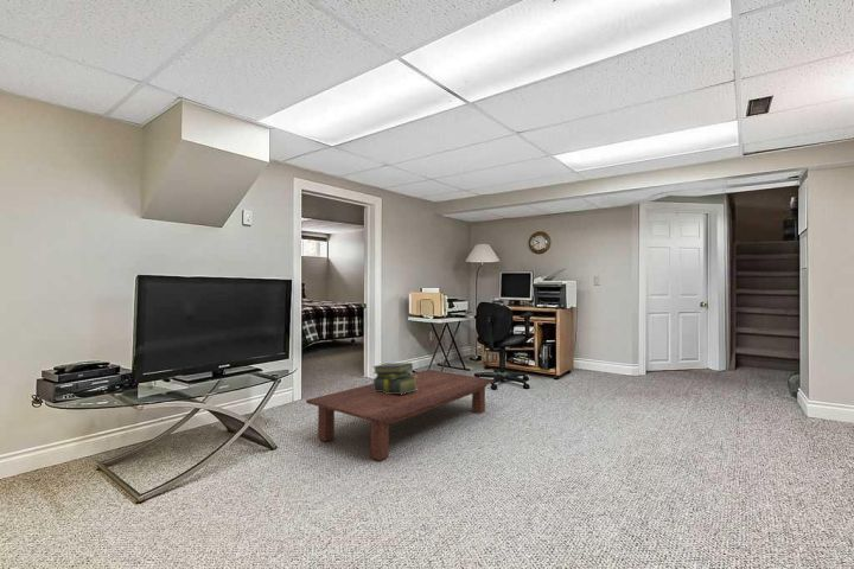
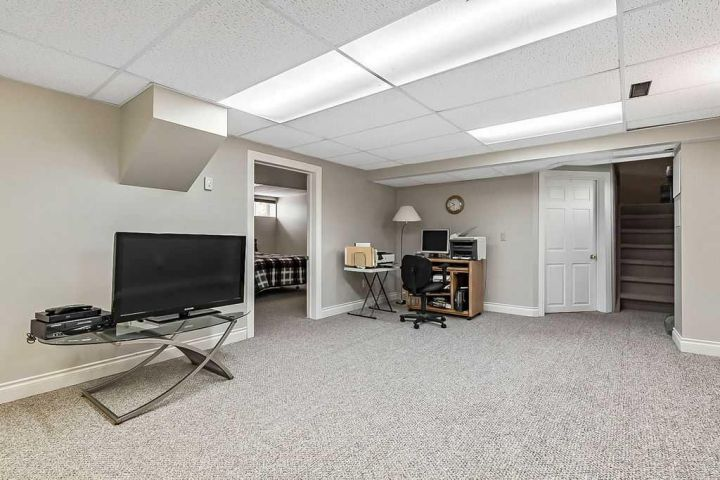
- stack of books (393, 376)
- coffee table (409, 405)
